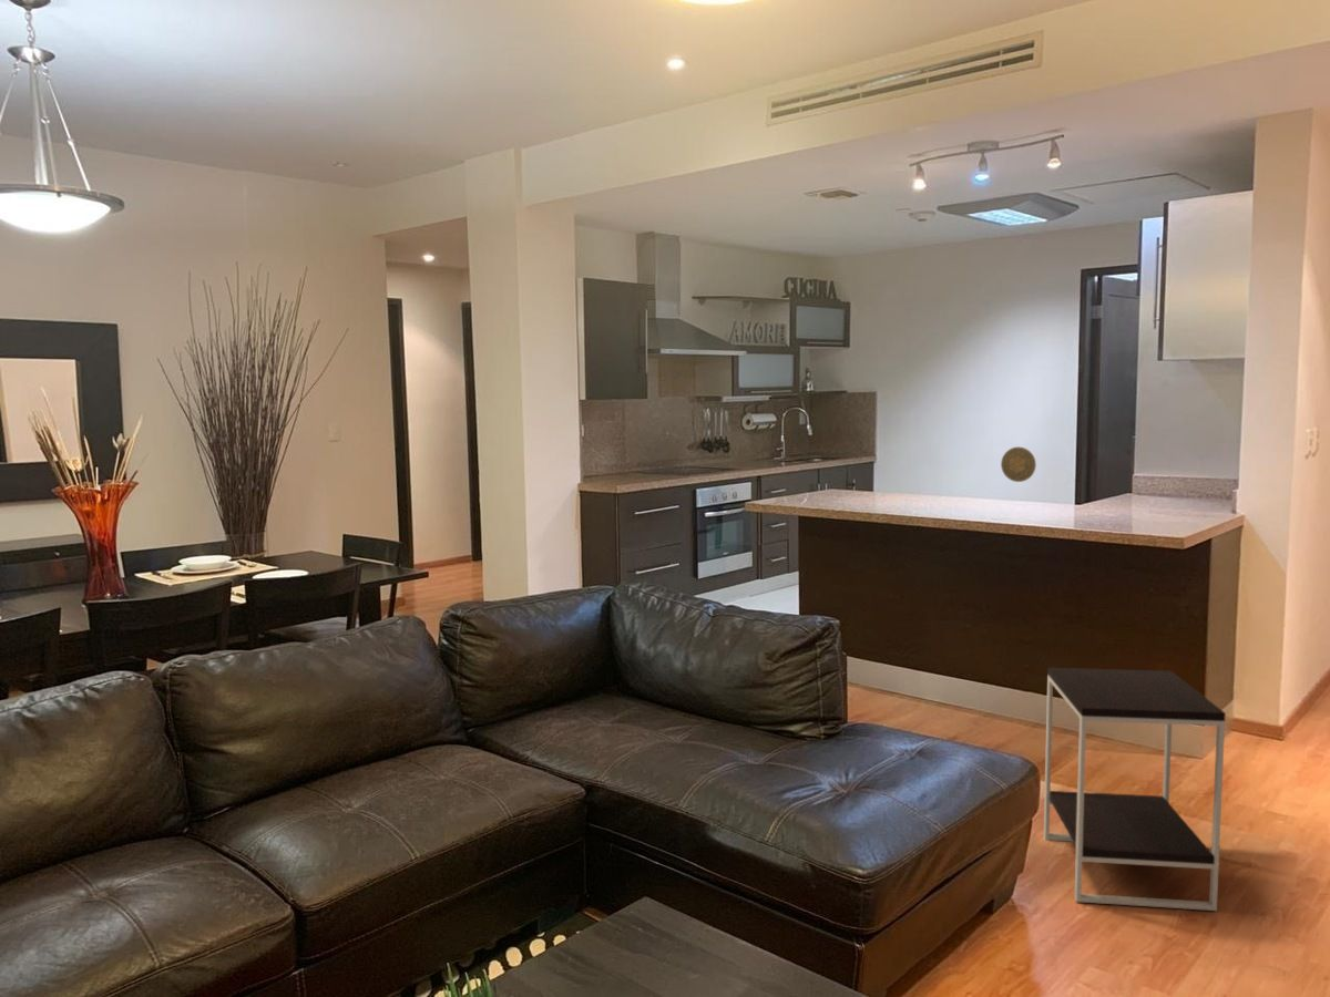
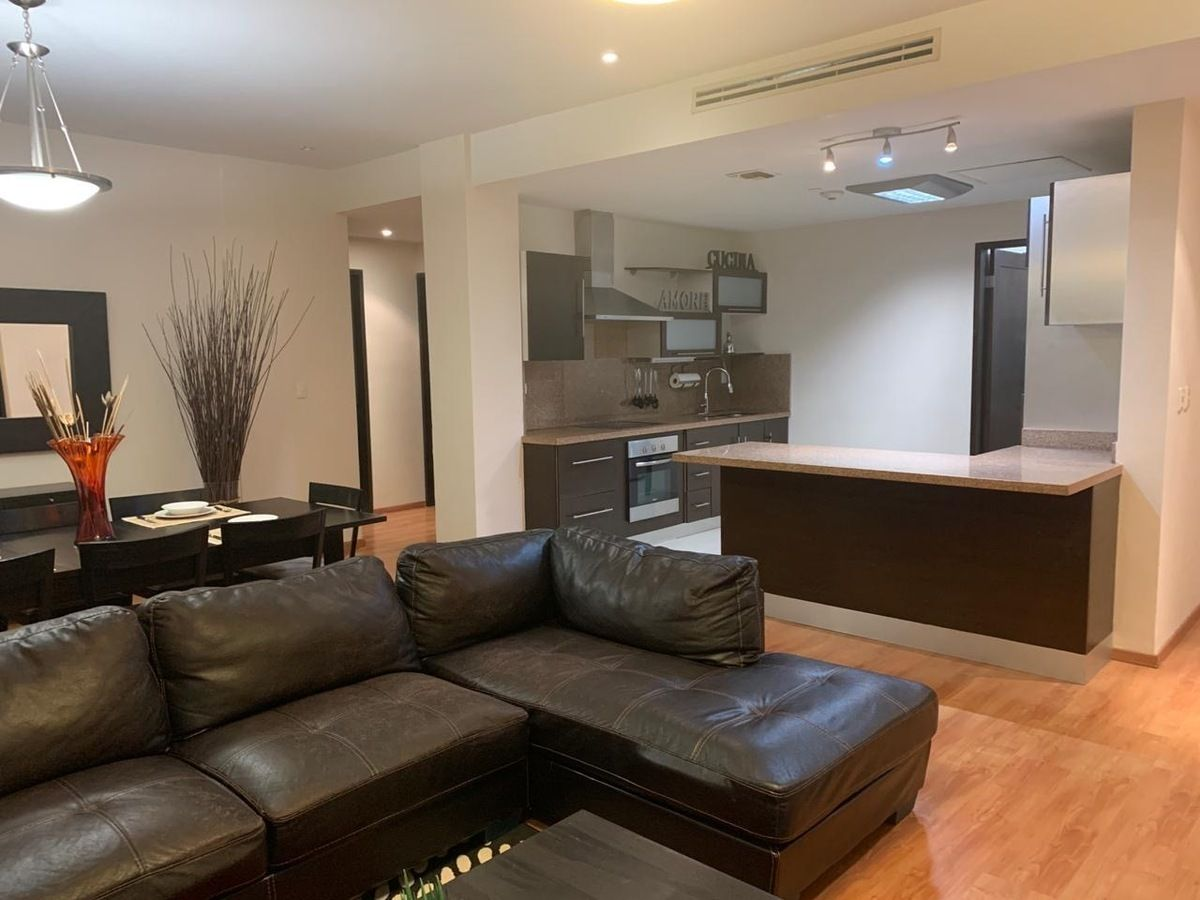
- side table (1126, 794)
- decorative plate (1017, 464)
